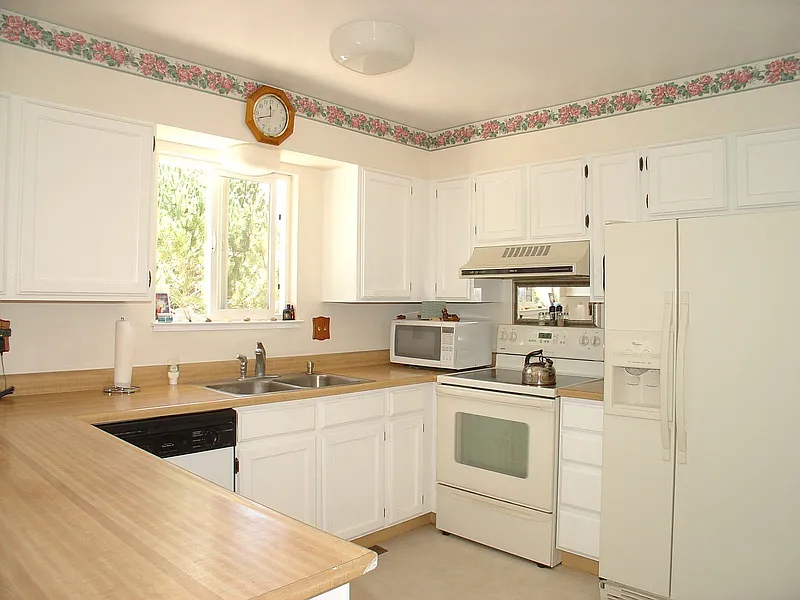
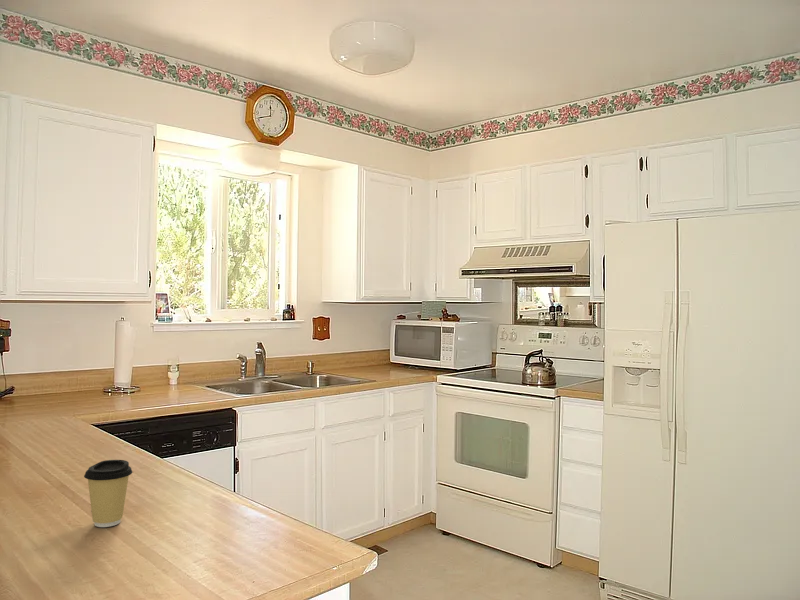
+ coffee cup (108, 493)
